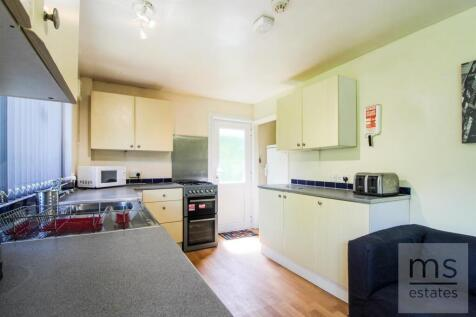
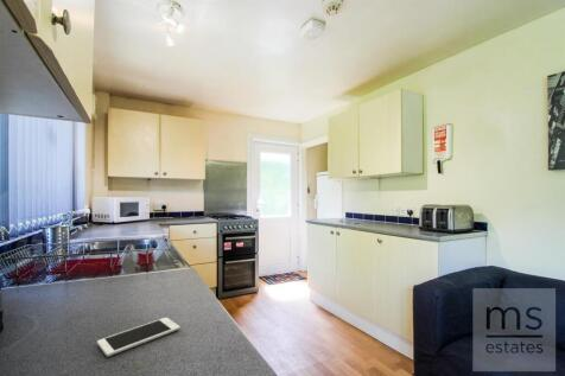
+ cell phone (140, 334)
